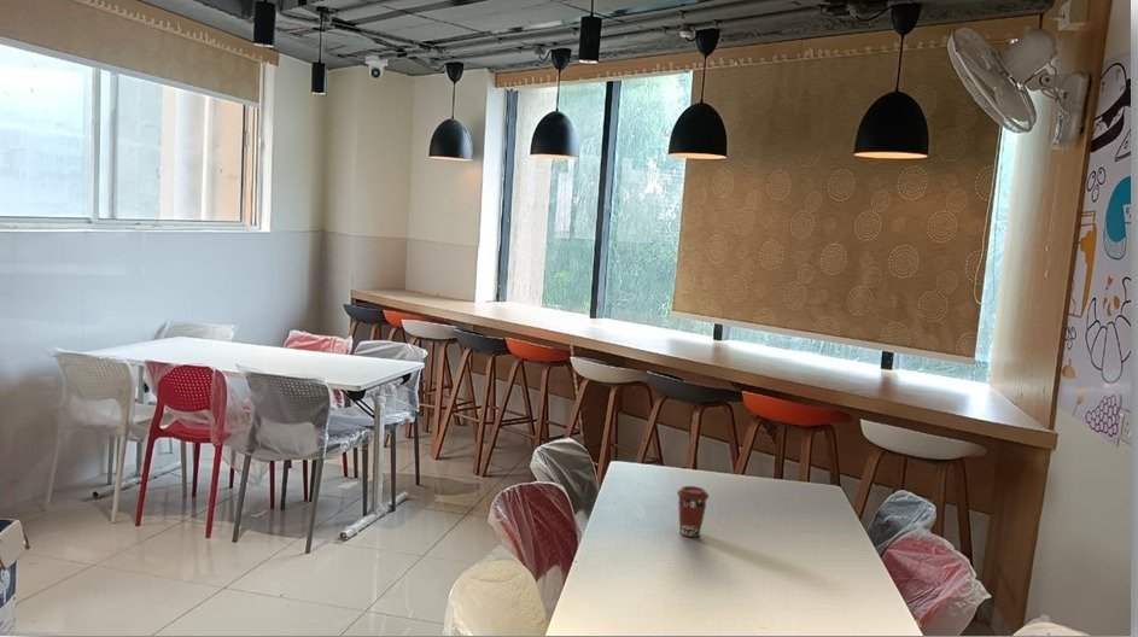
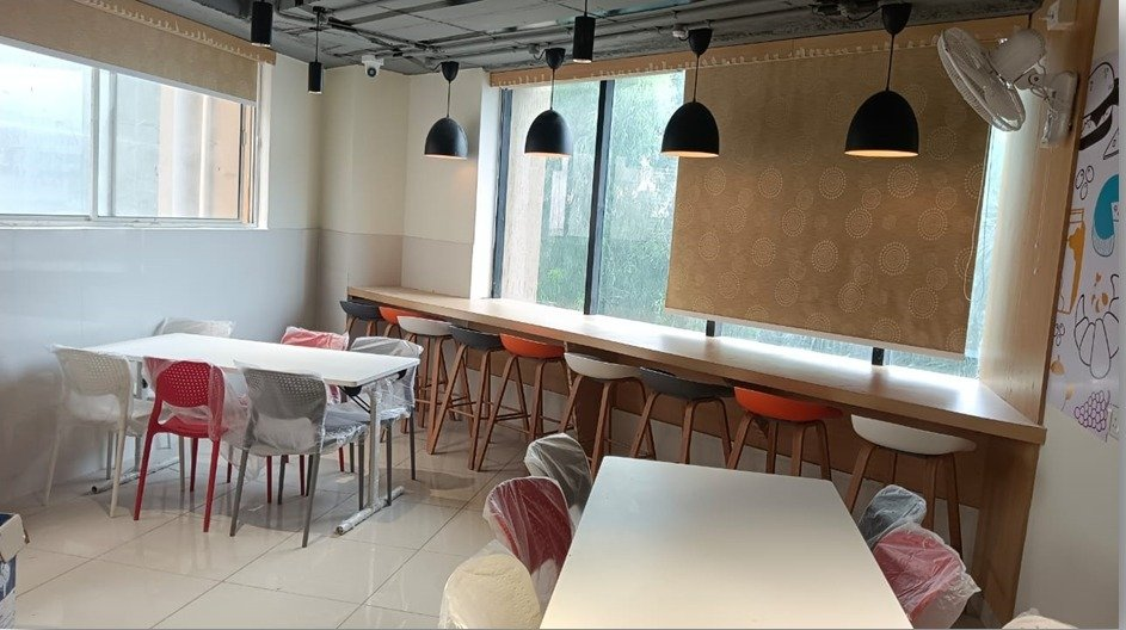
- coffee cup (691, 512)
